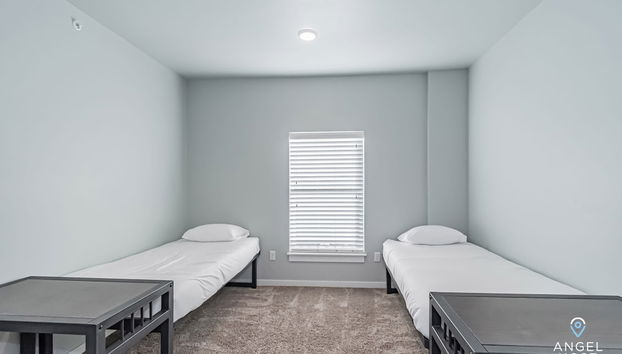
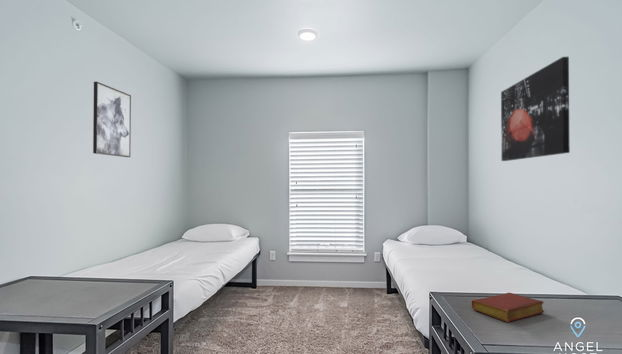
+ book (507, 305)
+ wall art (113, 122)
+ wall art (529, 117)
